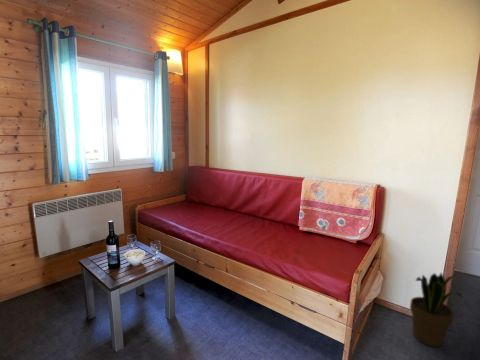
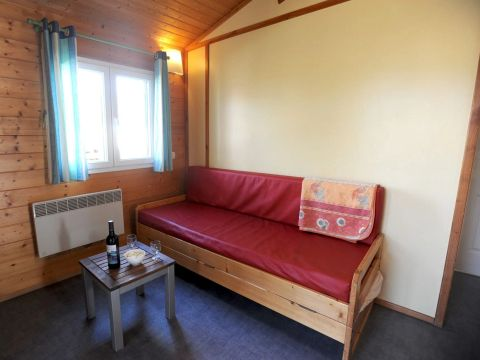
- potted plant (434, 307)
